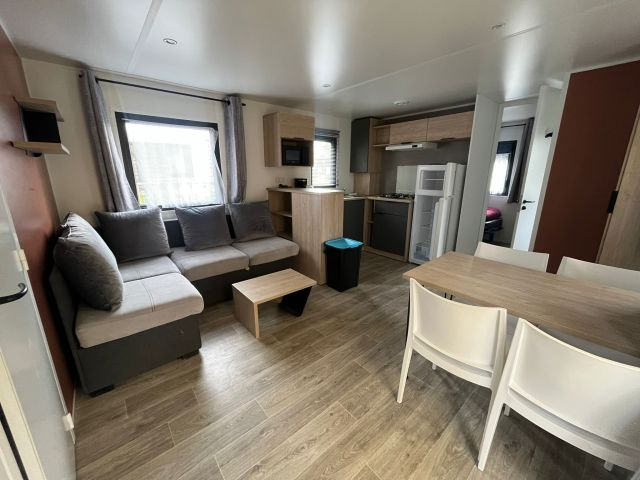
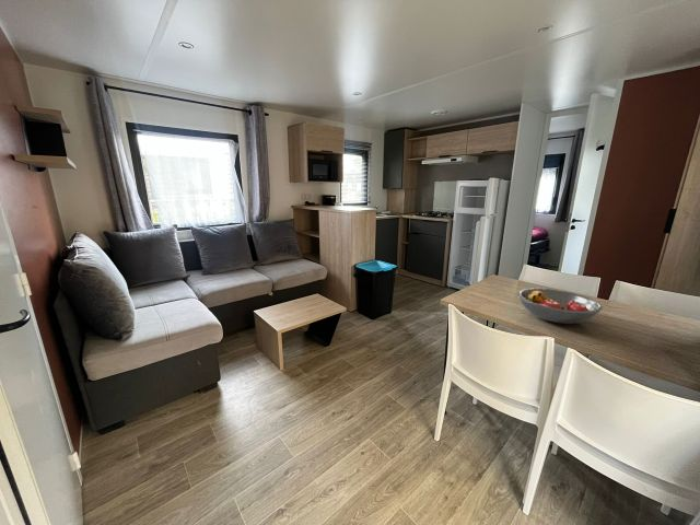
+ fruit bowl (556, 305)
